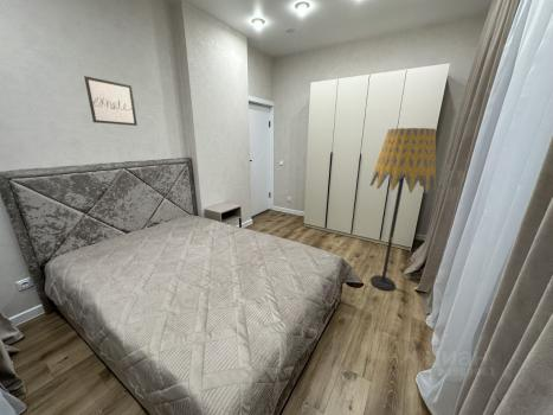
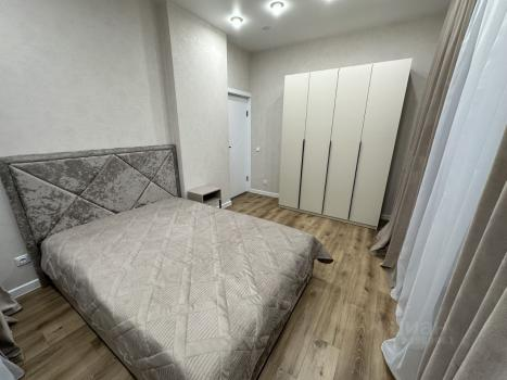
- floor lamp (394, 213)
- wall art (112, 103)
